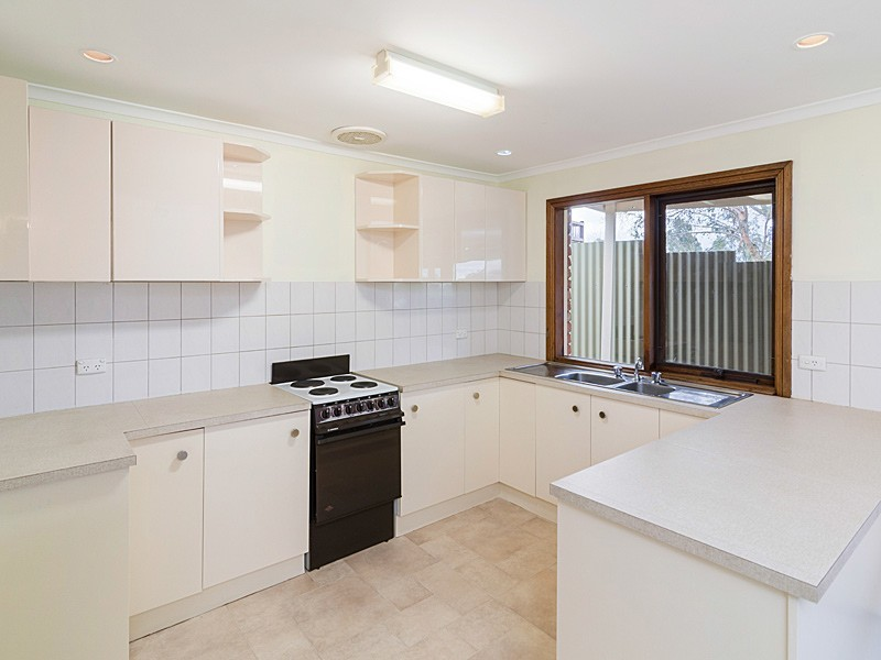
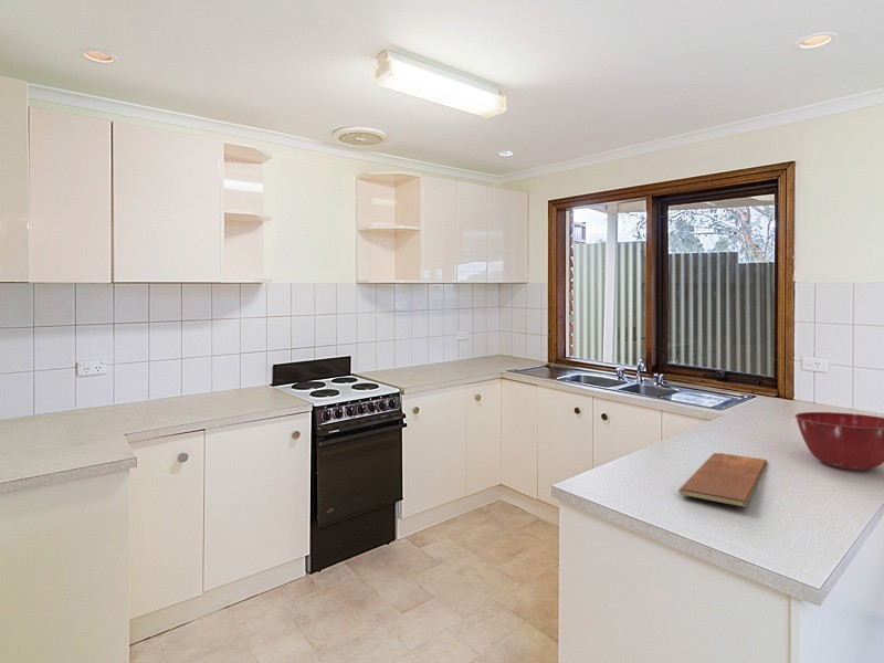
+ mixing bowl (845, 441)
+ chopping board (726, 475)
